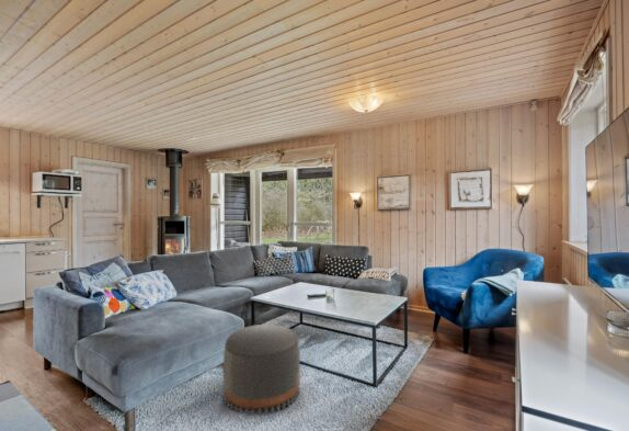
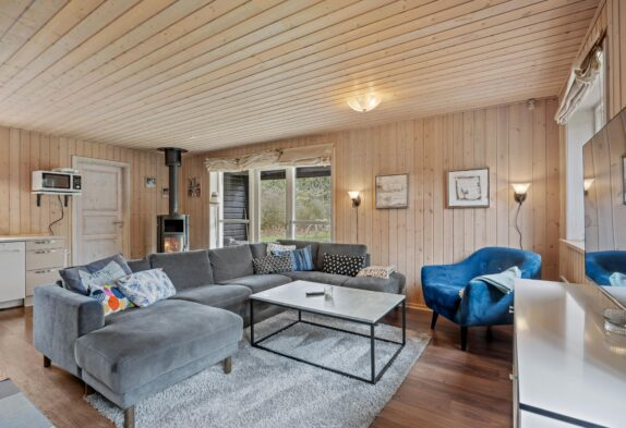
- pouf (262, 361)
